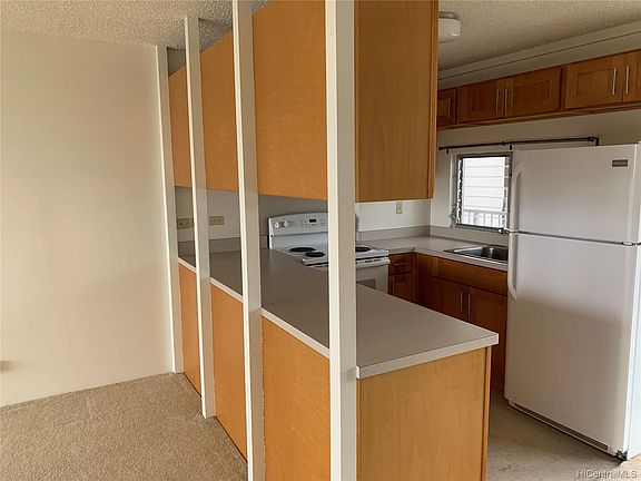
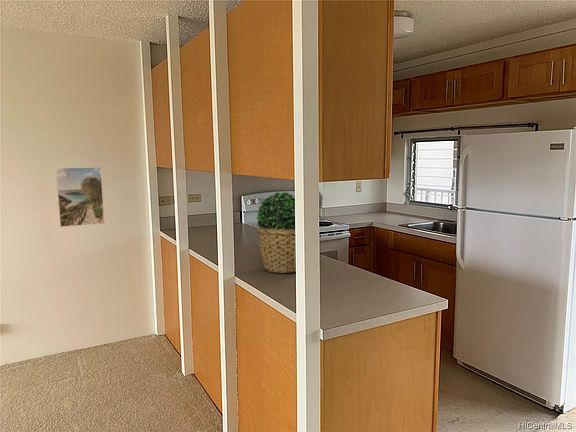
+ potted plant (283, 231)
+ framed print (80, 196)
